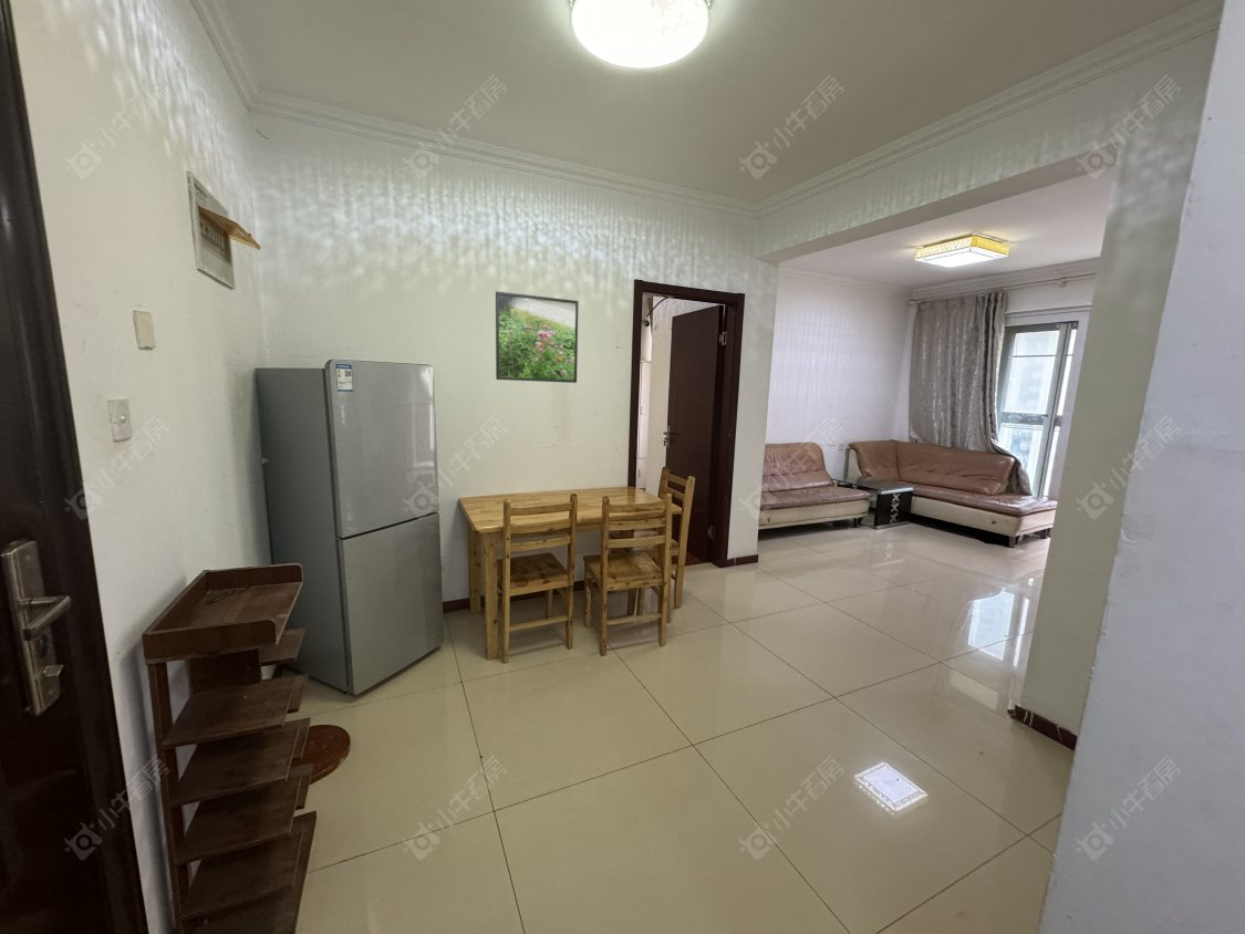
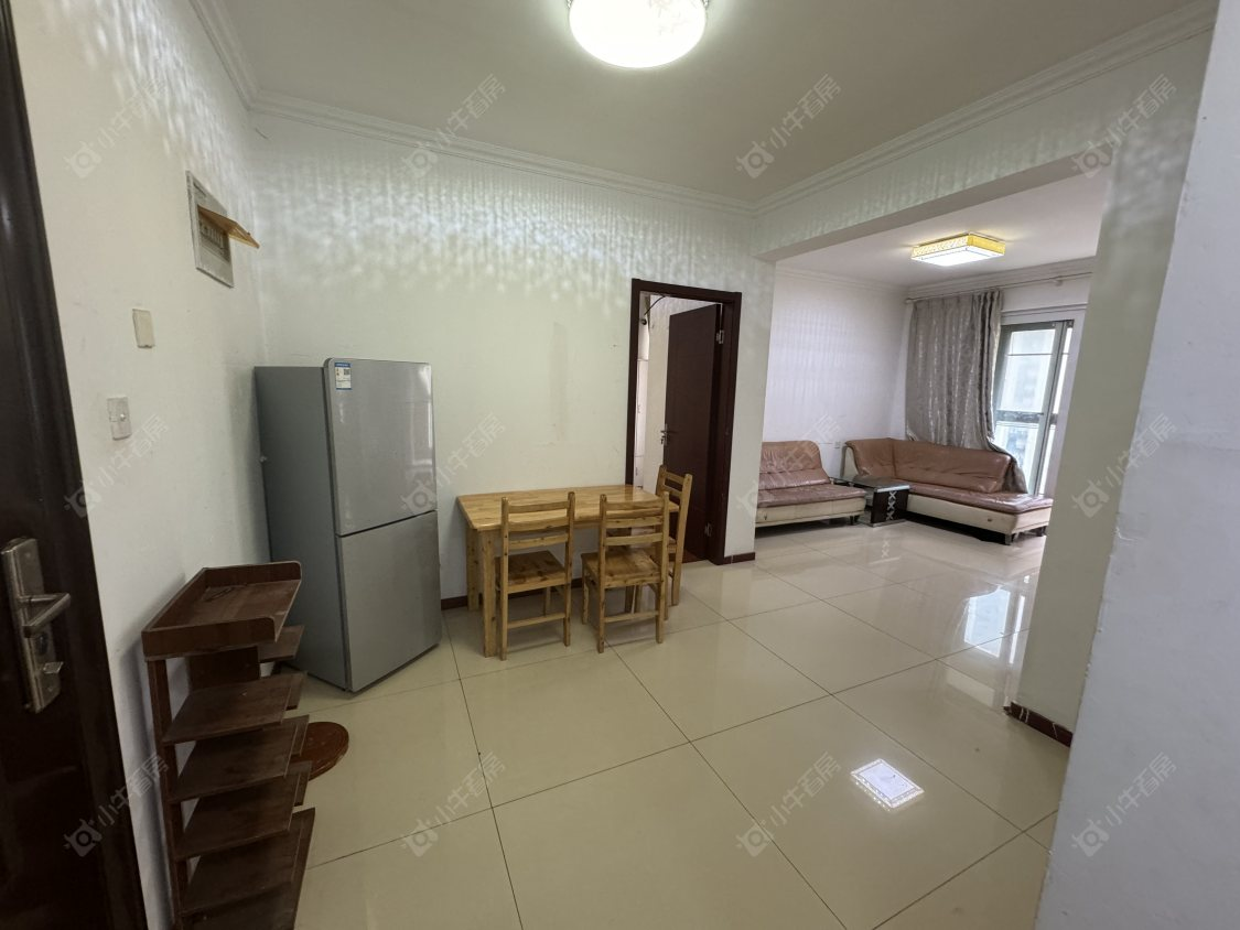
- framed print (538, 339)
